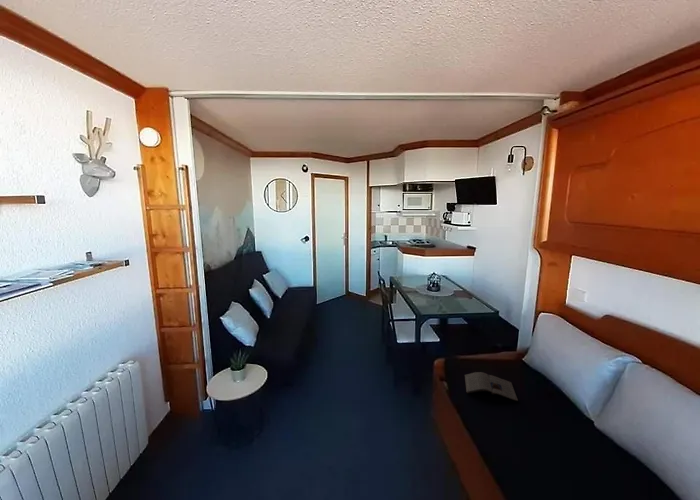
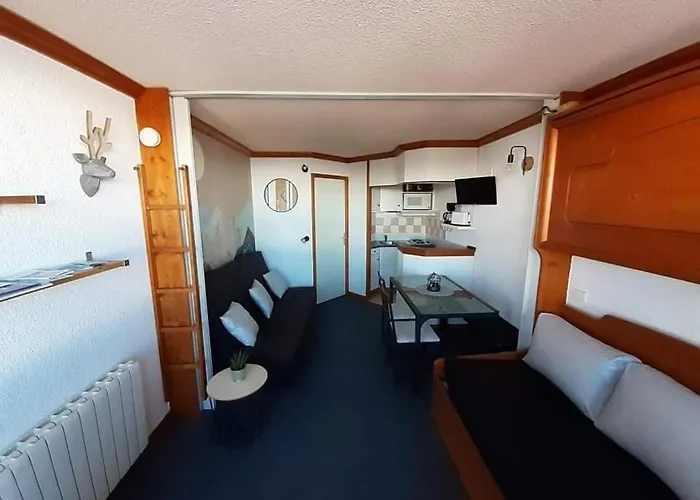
- magazine (489, 384)
